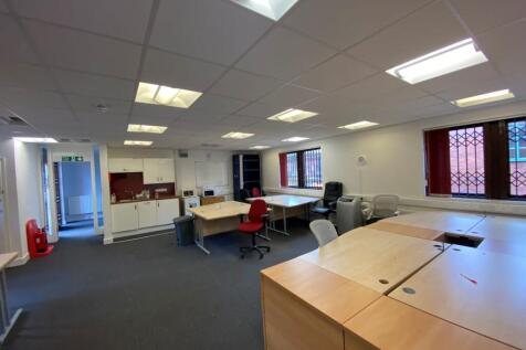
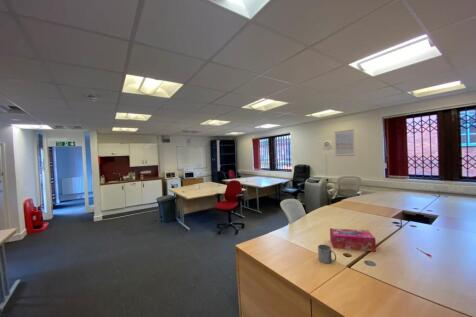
+ tissue box (351, 239)
+ mug (327, 254)
+ wall art (344, 143)
